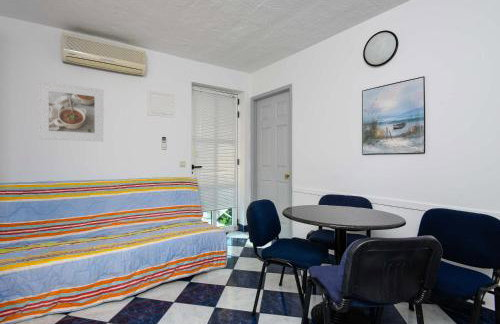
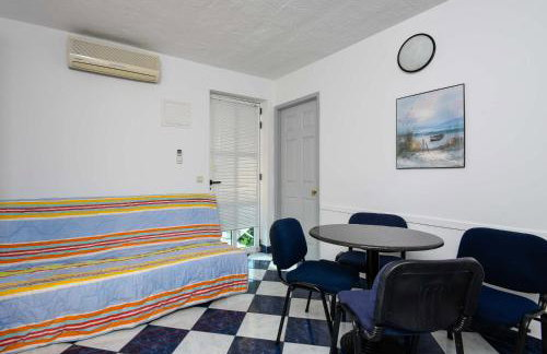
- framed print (72, 112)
